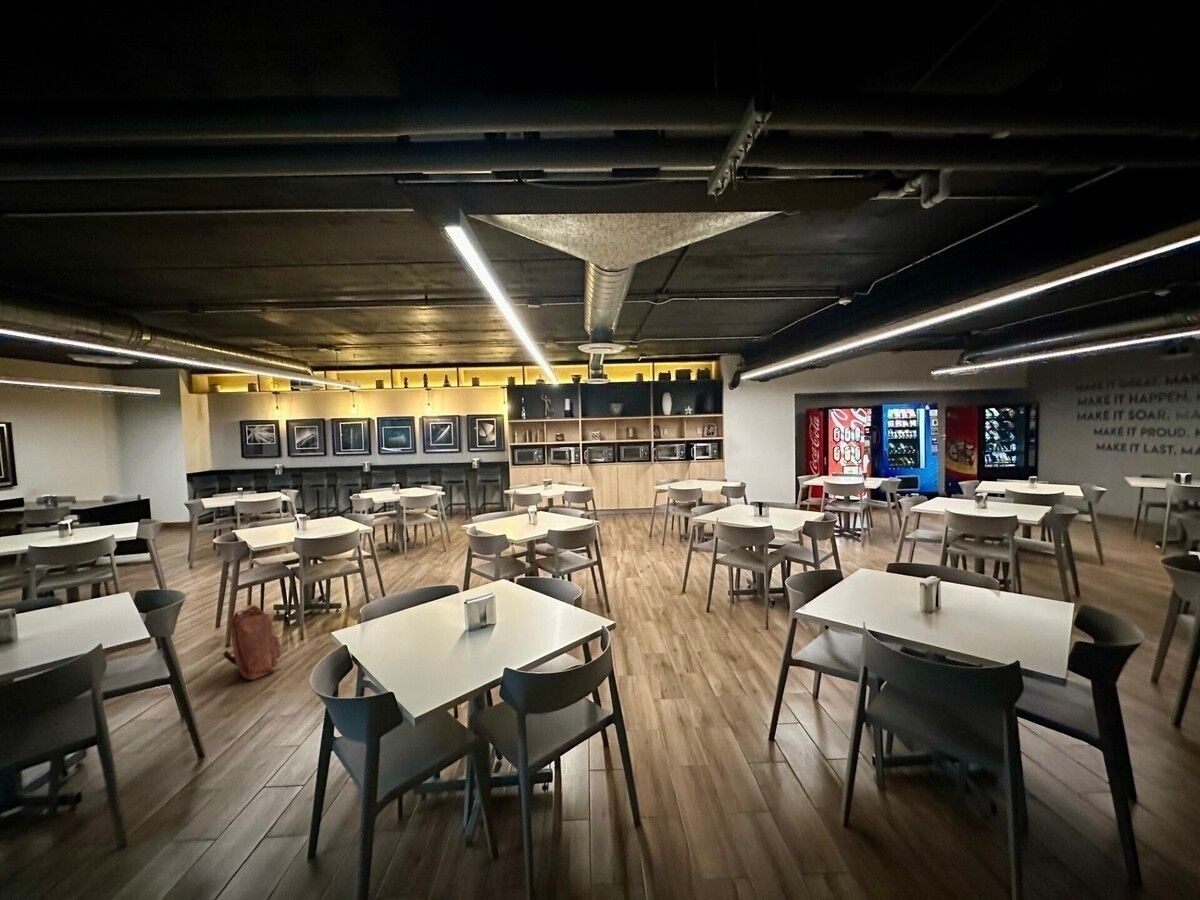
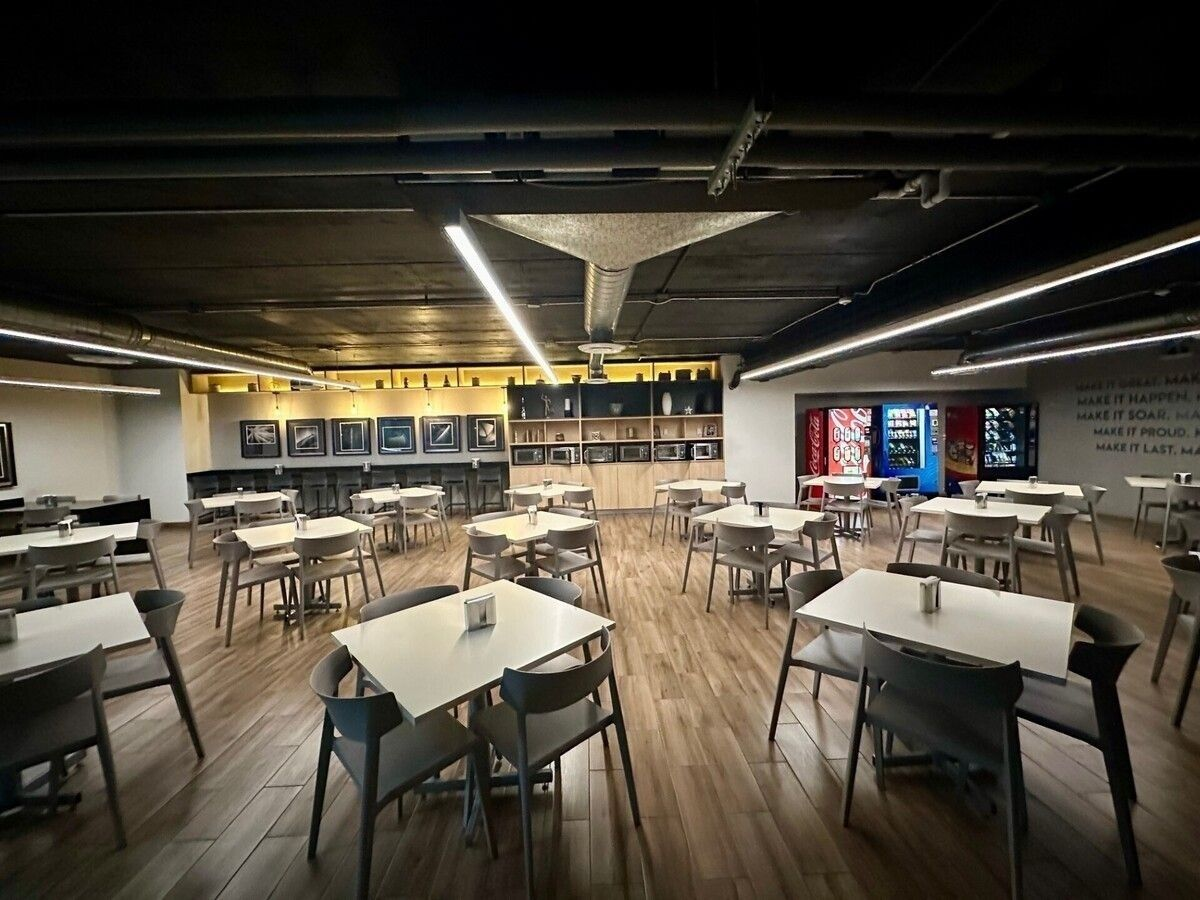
- backpack (250, 640)
